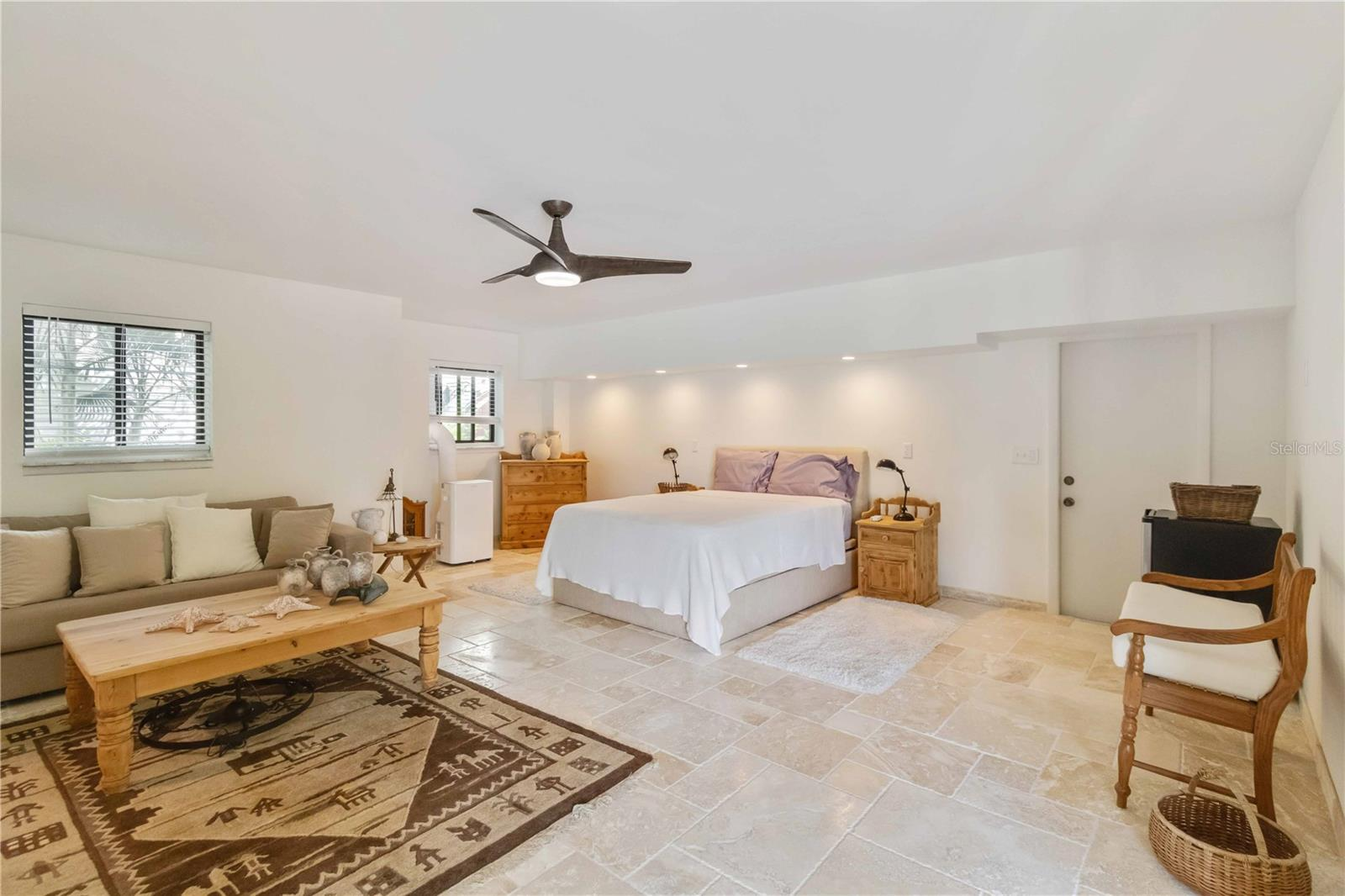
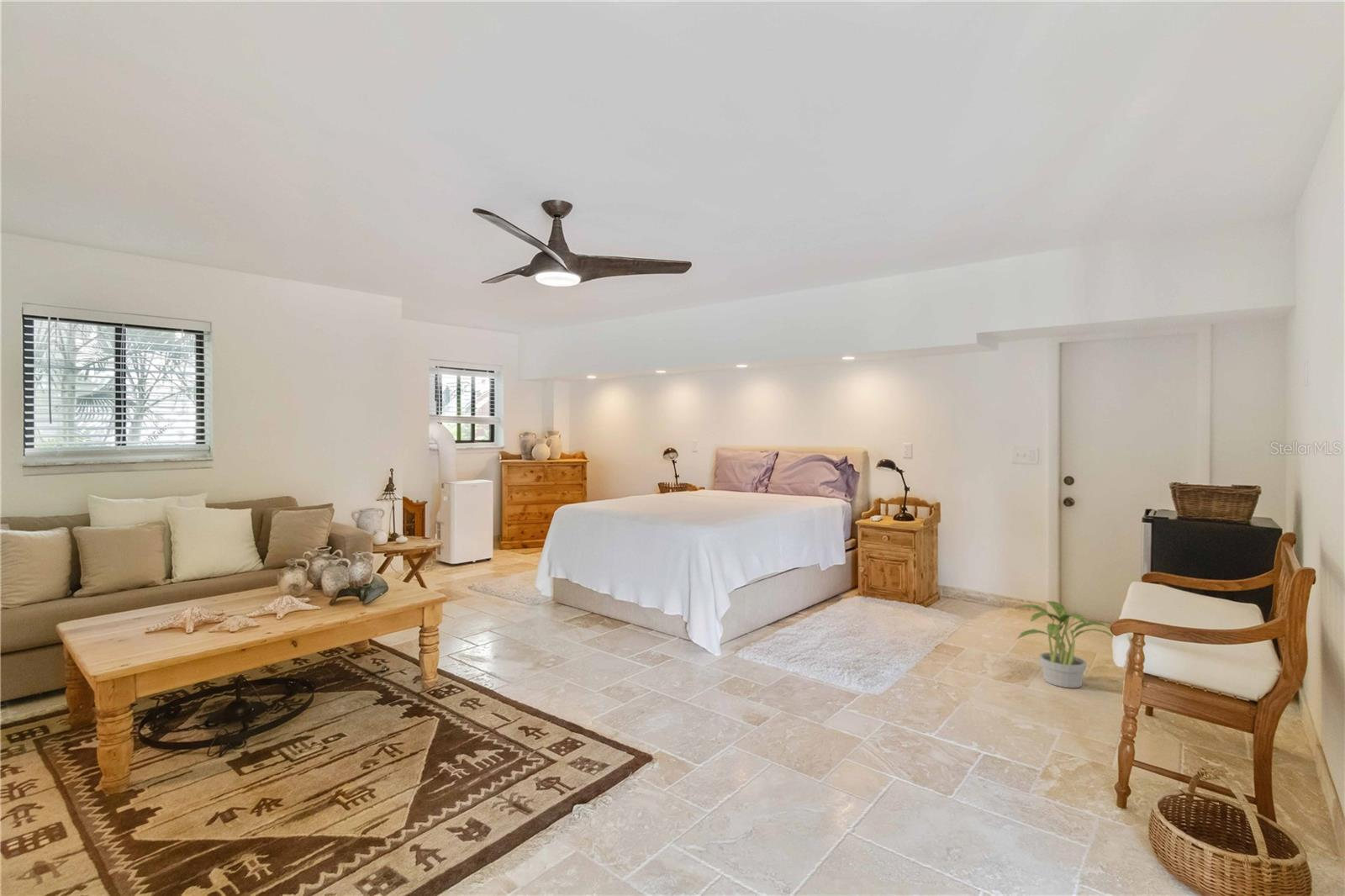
+ potted plant (1063, 645)
